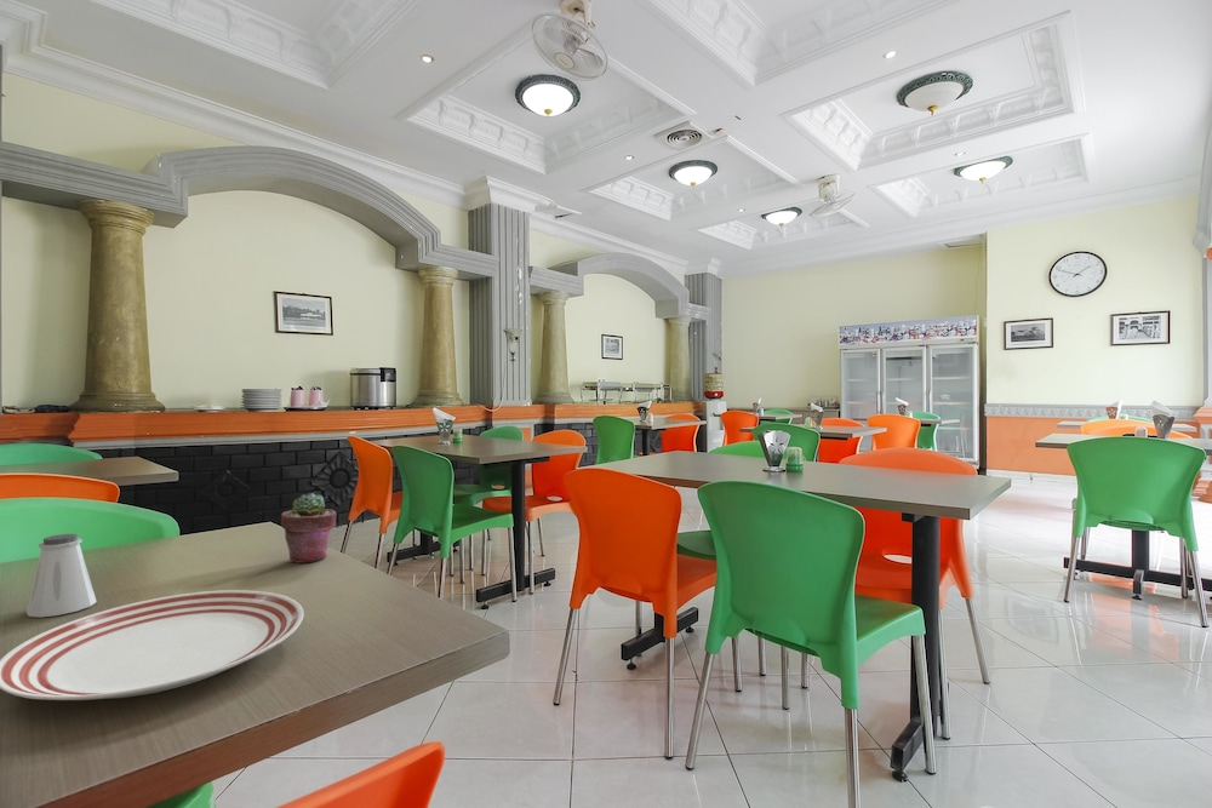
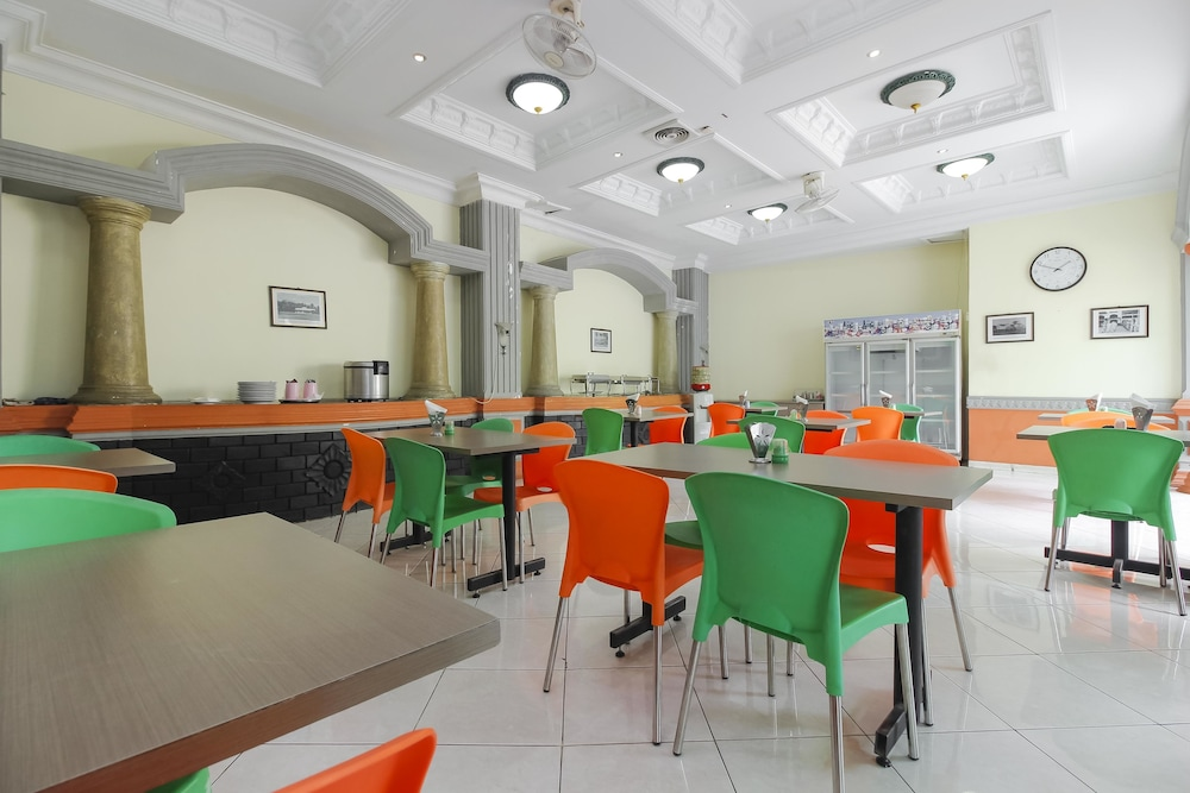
- potted succulent (308, 526)
- dinner plate (167, 643)
- saltshaker (61, 572)
